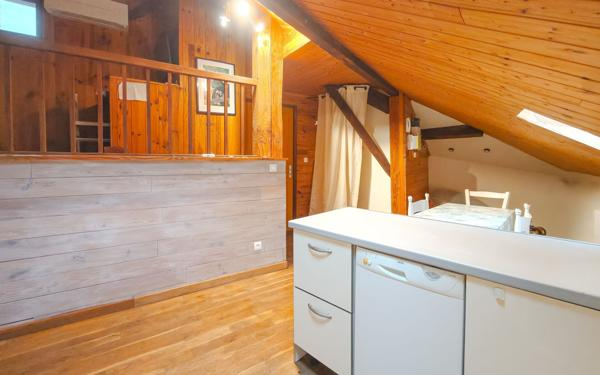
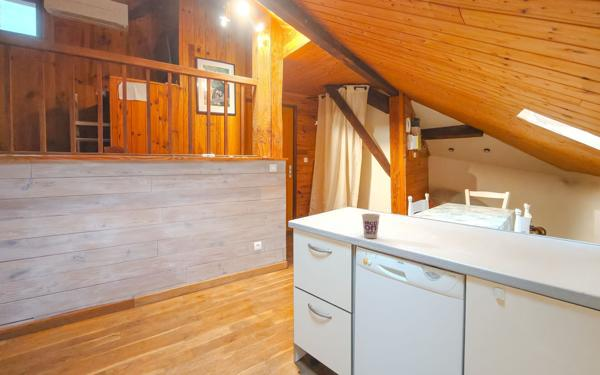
+ cup (370, 225)
